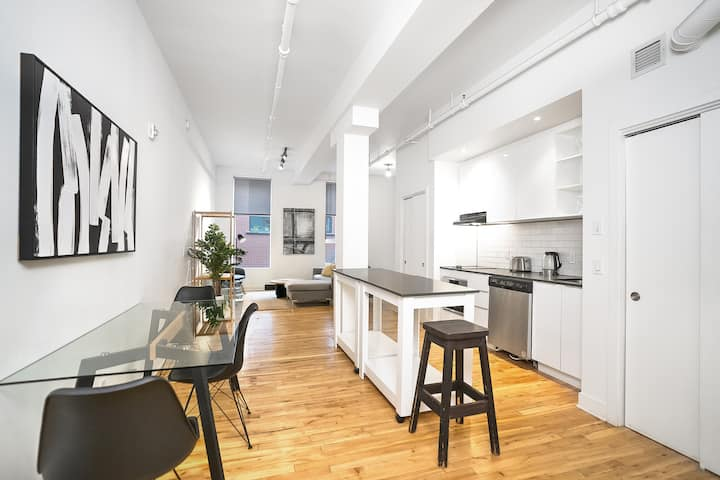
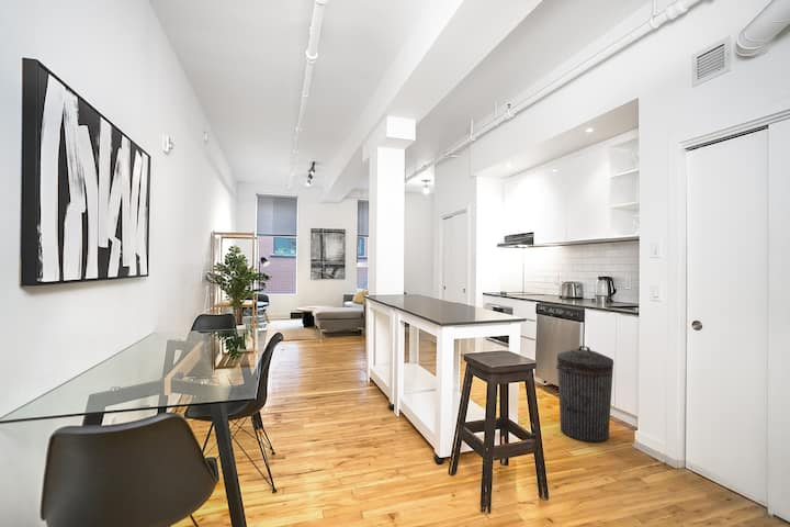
+ trash can (584, 390)
